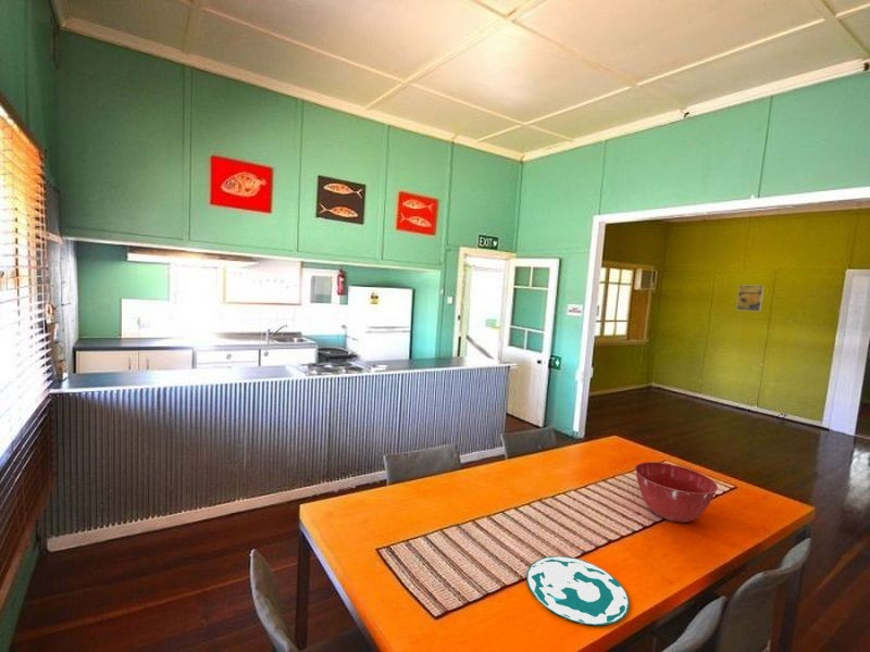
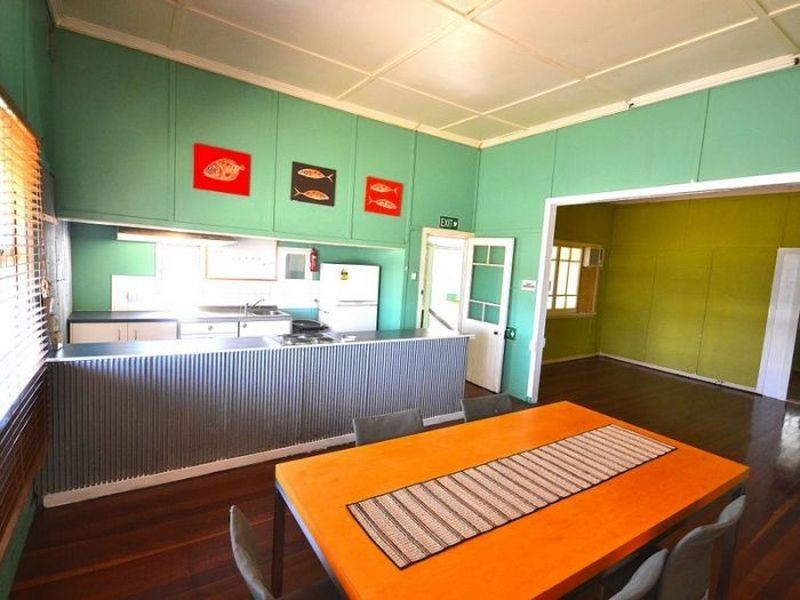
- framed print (749, 298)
- plate (576, 582)
- mixing bowl (672, 494)
